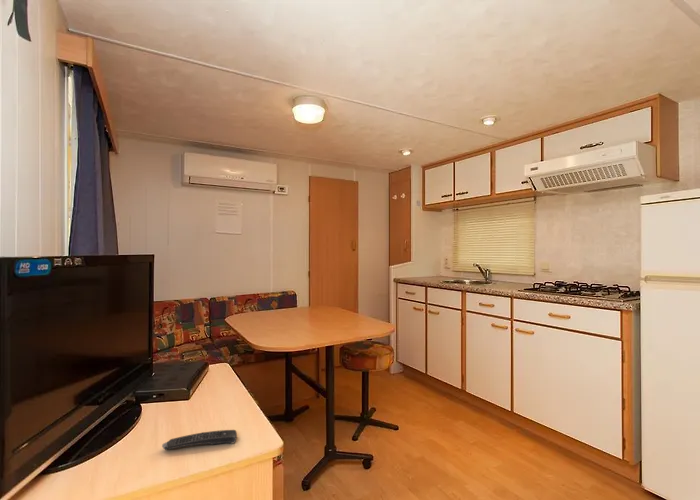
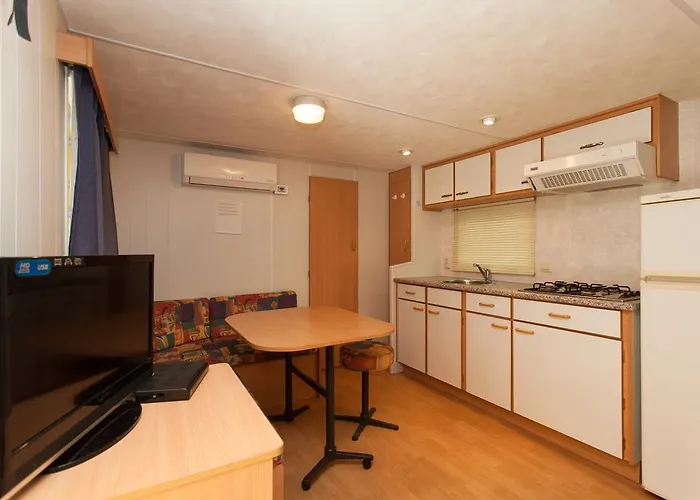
- remote control (200, 440)
